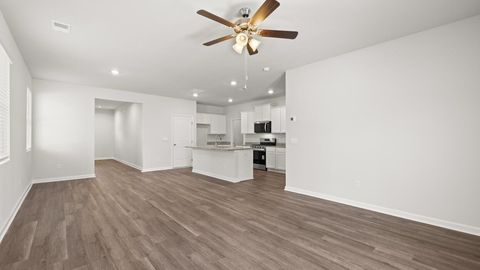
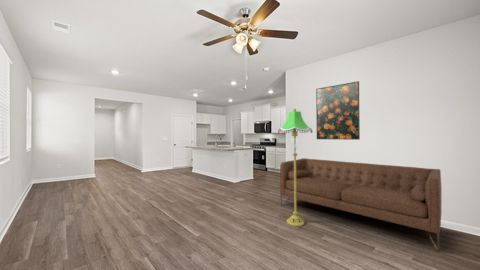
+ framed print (336, 112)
+ floor lamp (295, 165)
+ sofa (349, 189)
